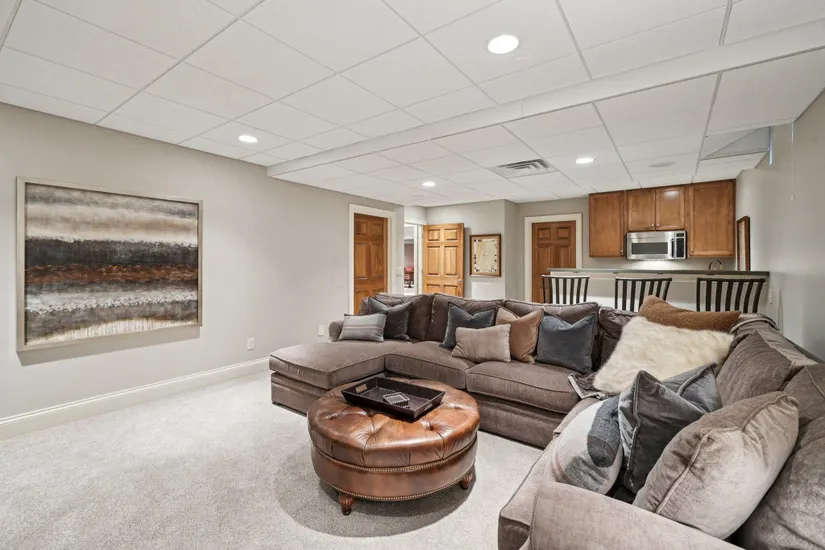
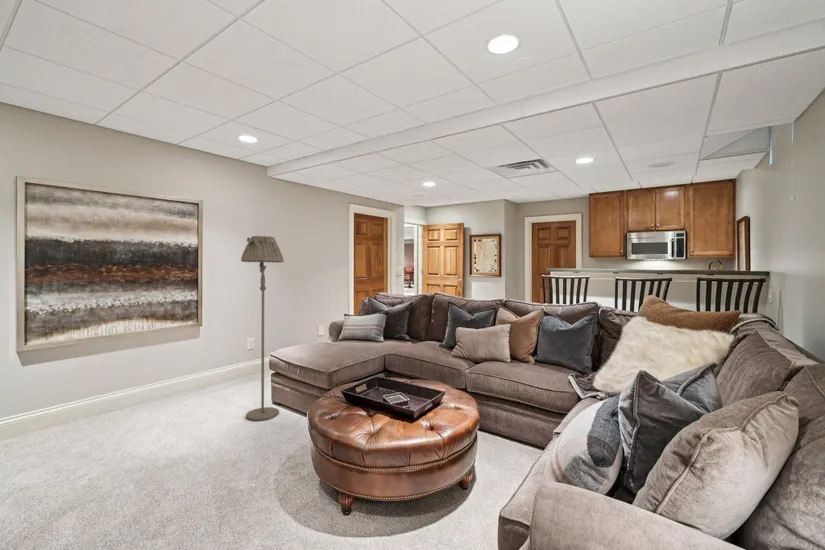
+ floor lamp (262, 325)
